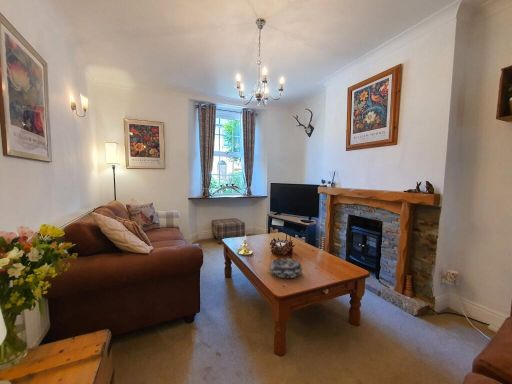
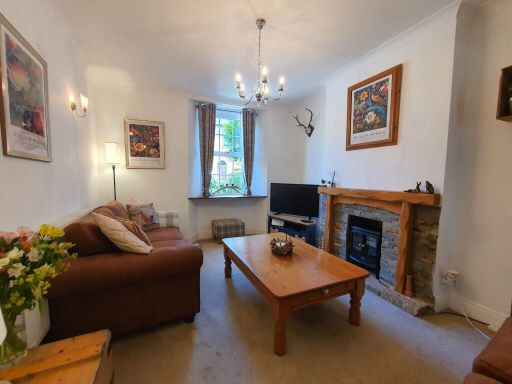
- candle holder (244, 243)
- decorative bowl (285, 267)
